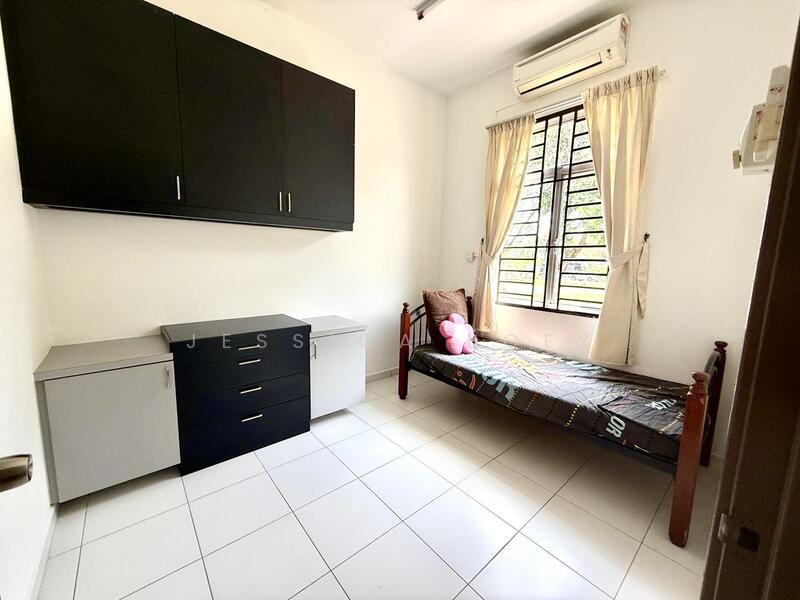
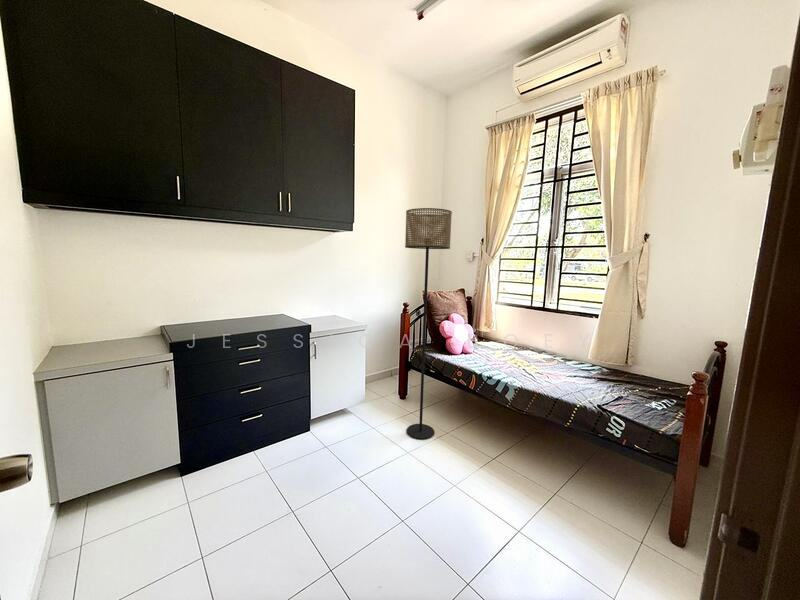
+ floor lamp (424, 326)
